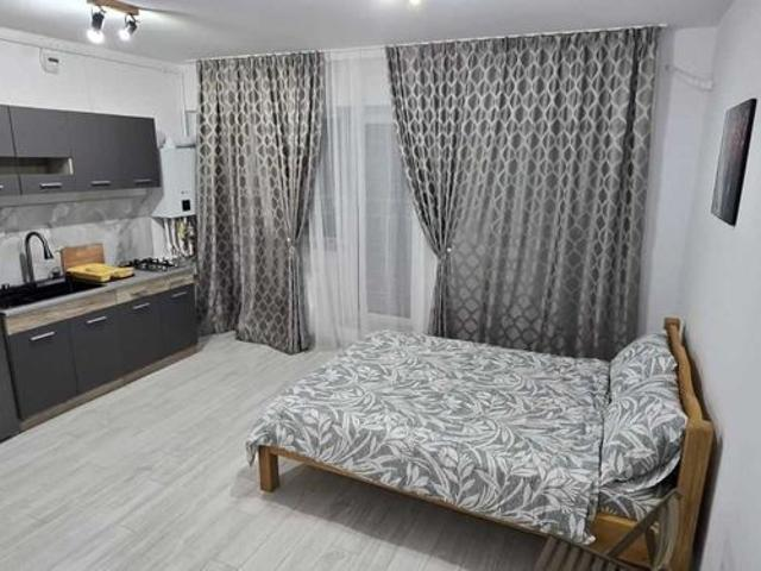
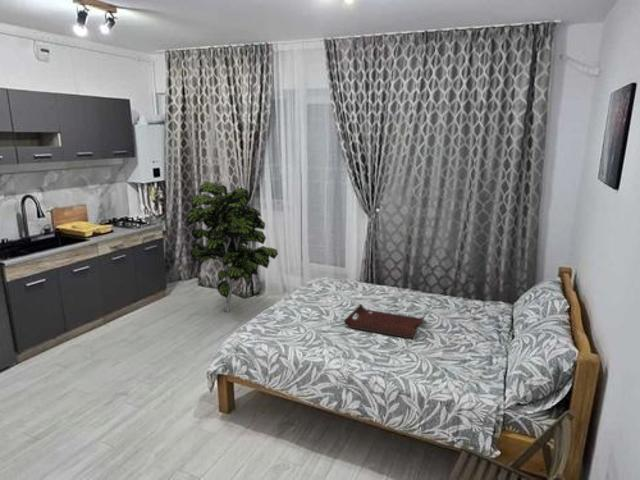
+ serving tray (385, 320)
+ indoor plant (231, 248)
